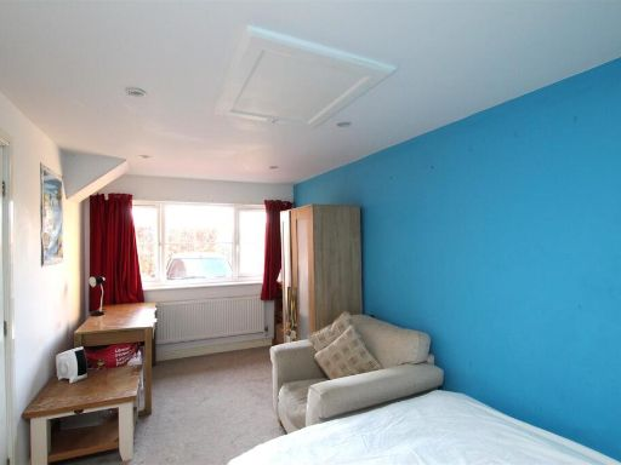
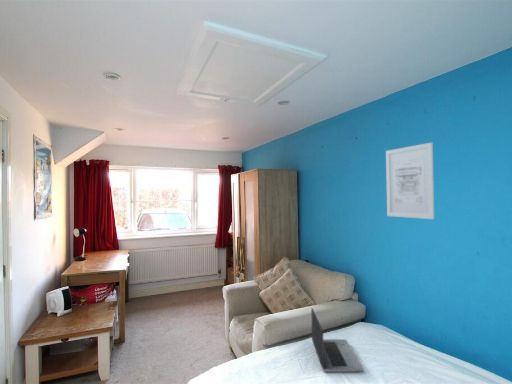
+ wall art (408, 182)
+ laptop computer (335, 339)
